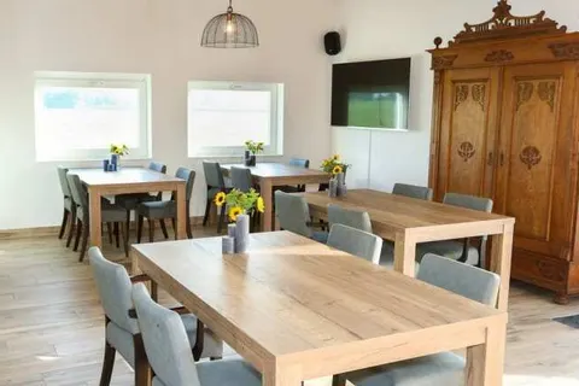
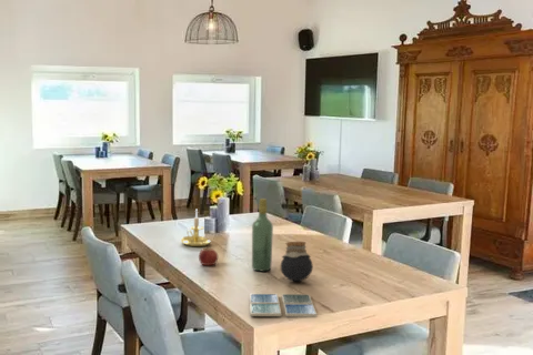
+ jar (298, 260)
+ apple (208, 254)
+ drink coaster (283, 304)
+ wine bottle (262, 234)
+ candle holder (194, 225)
